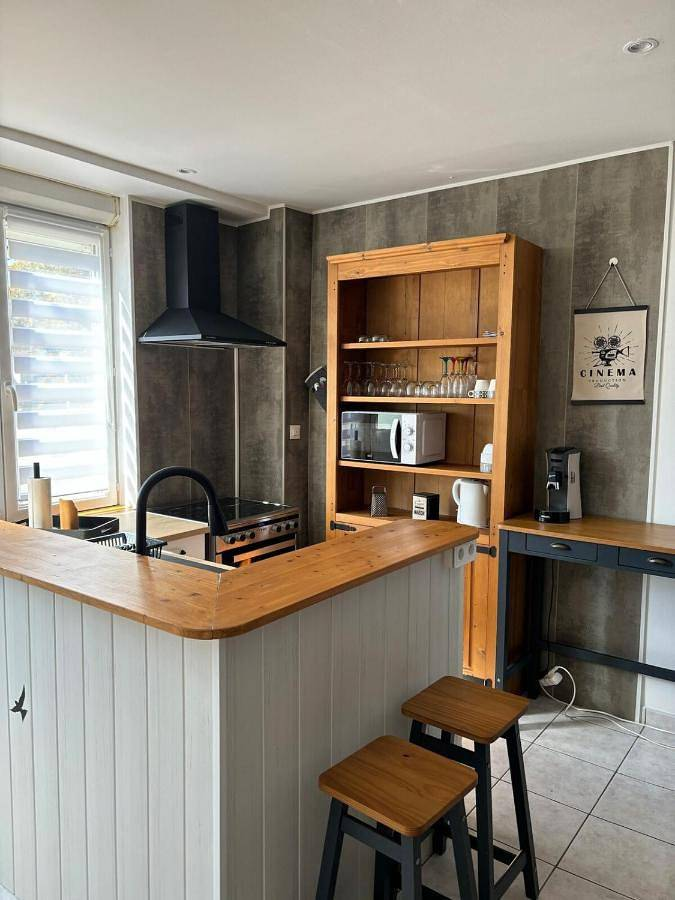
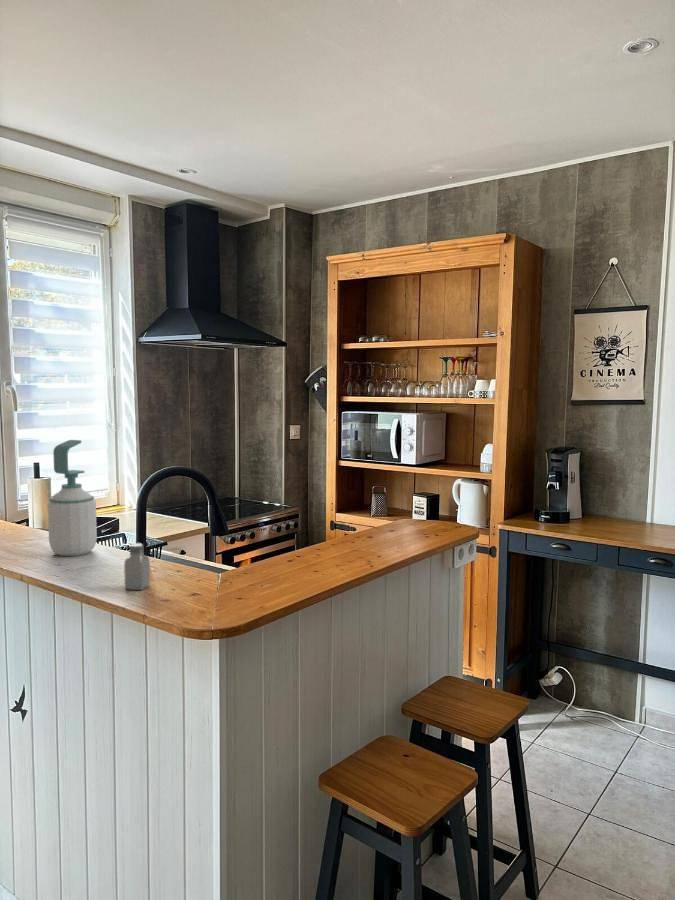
+ soap bottle (71, 496)
+ saltshaker (137, 566)
